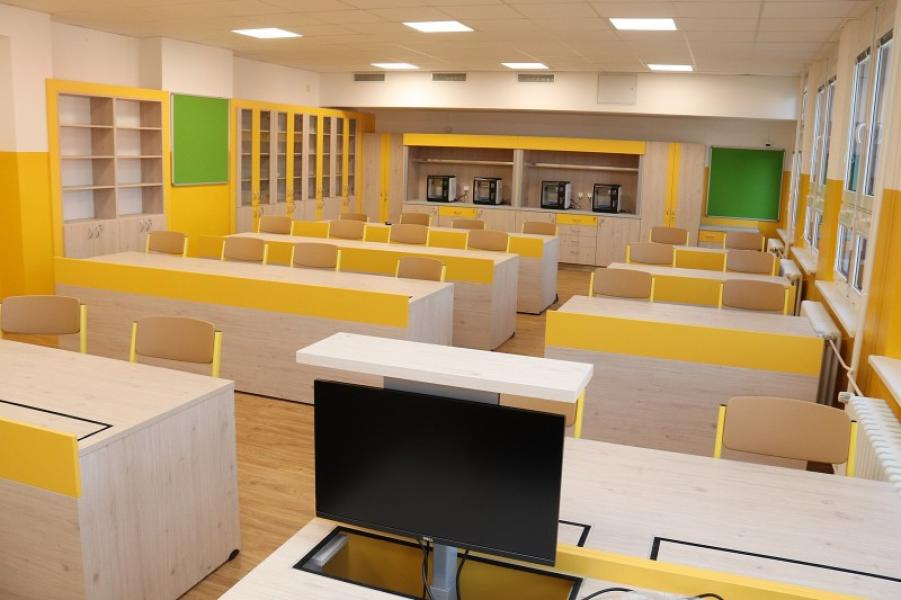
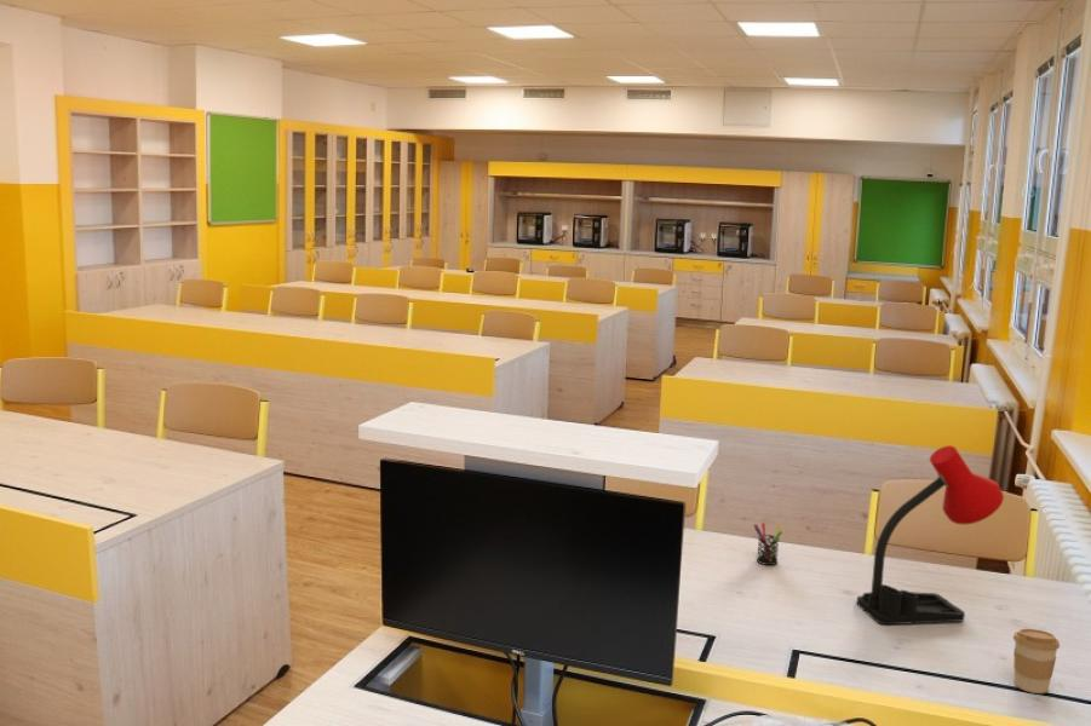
+ coffee cup (1034, 658)
+ desk lamp (948, 518)
+ pen holder (769, 542)
